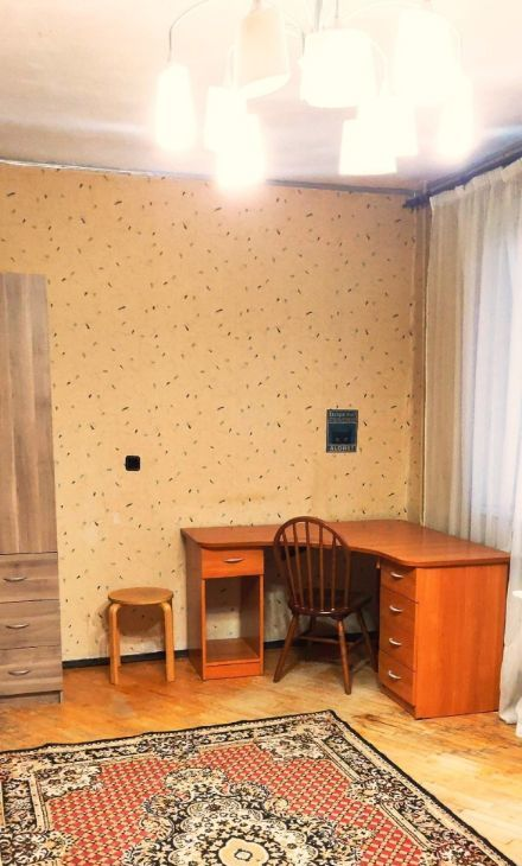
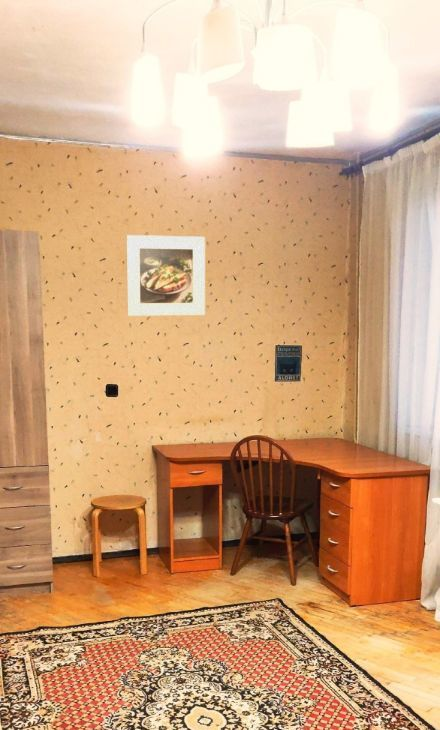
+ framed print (166, 276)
